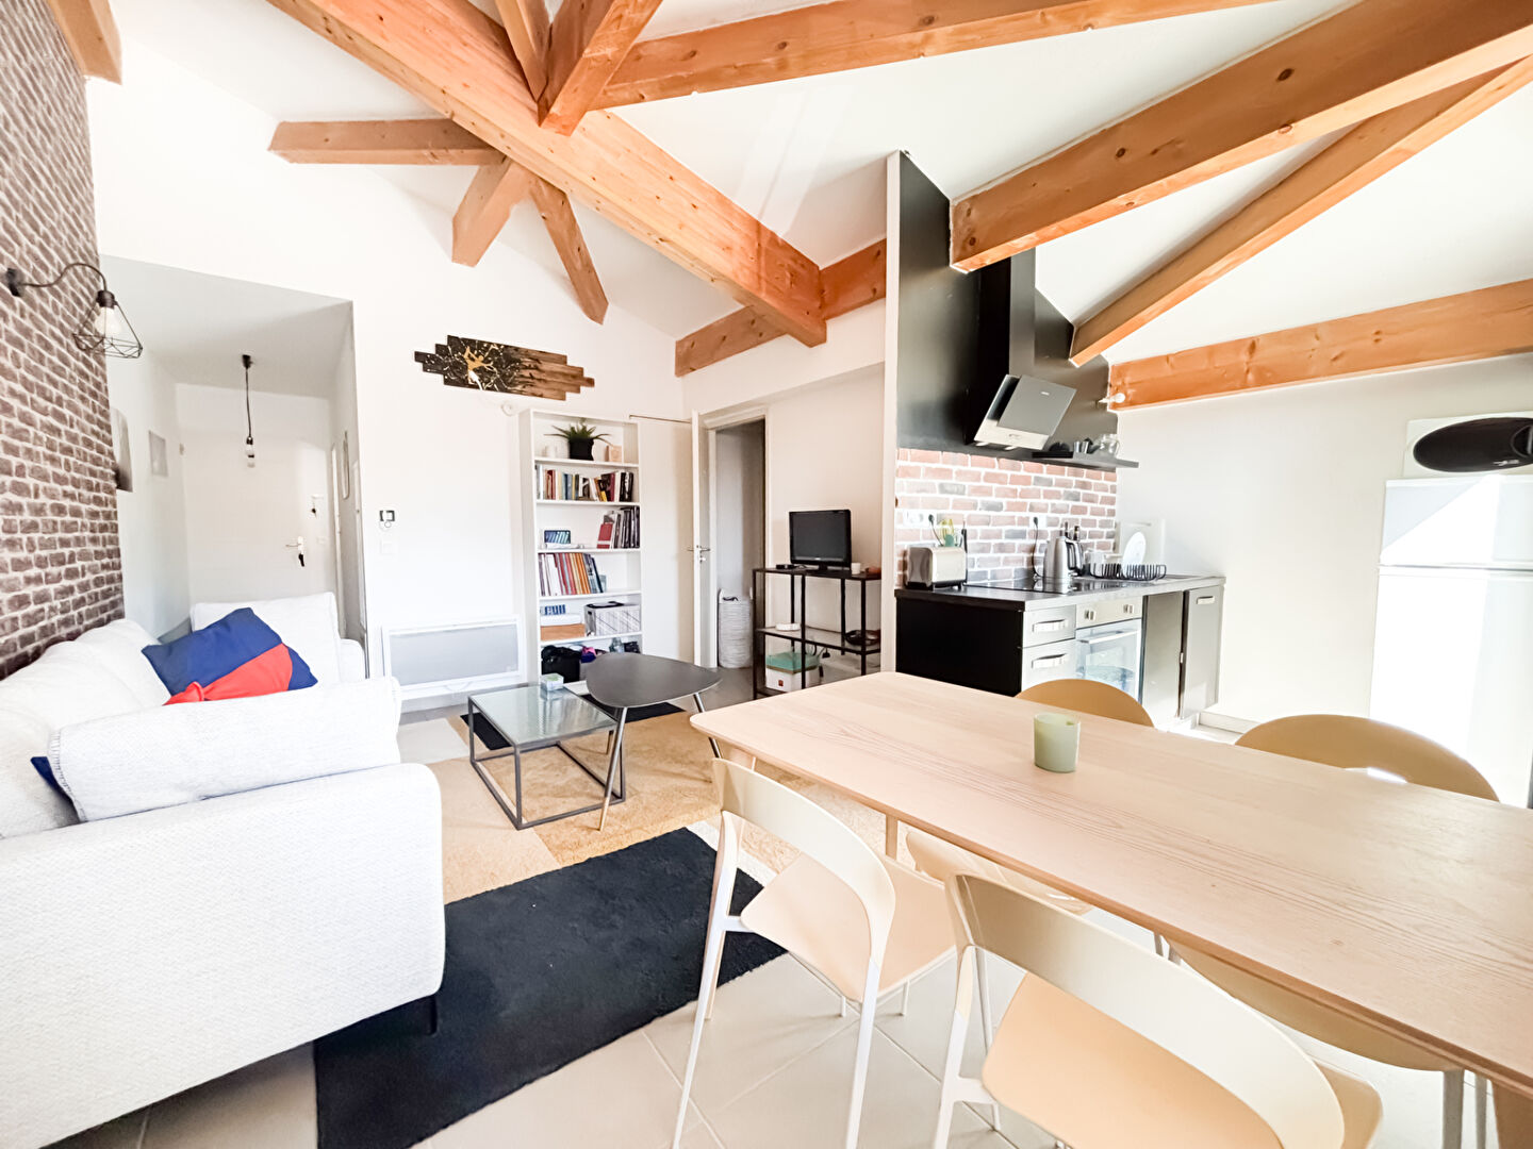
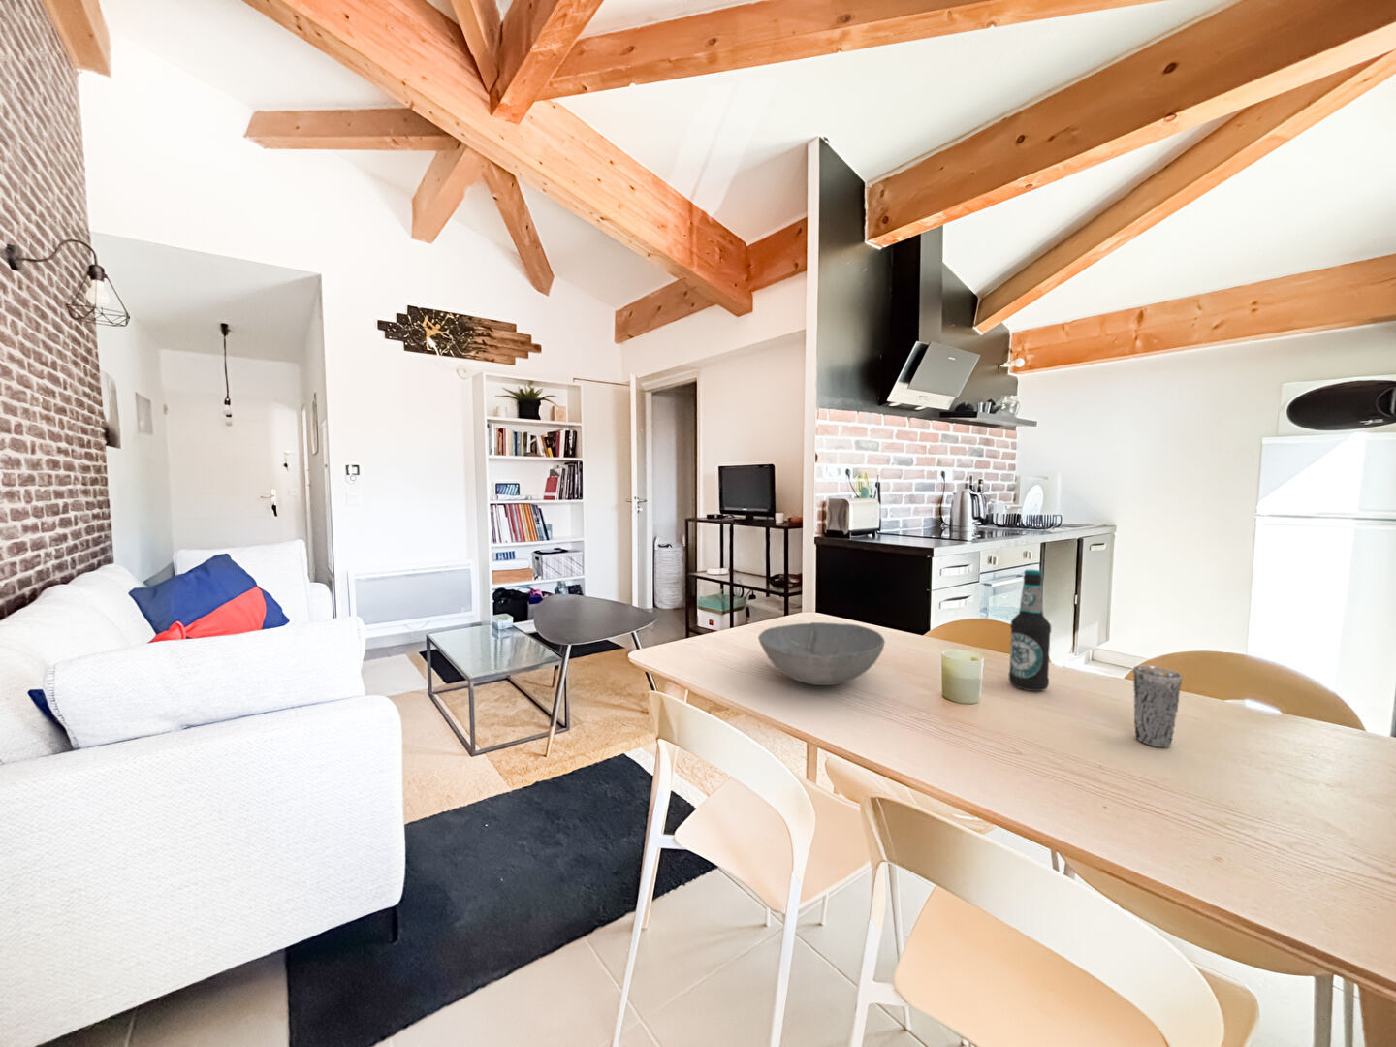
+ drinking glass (1154, 706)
+ bowl (819, 657)
+ bottle (1030, 628)
